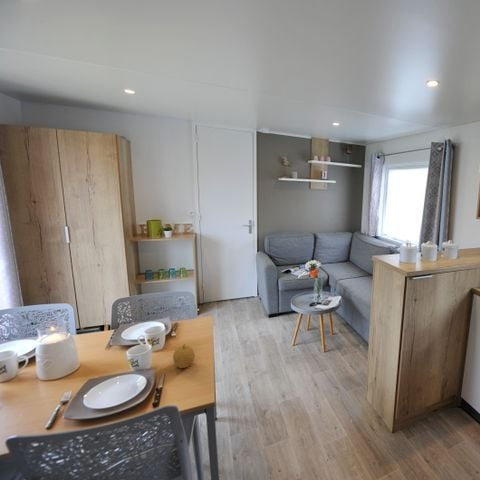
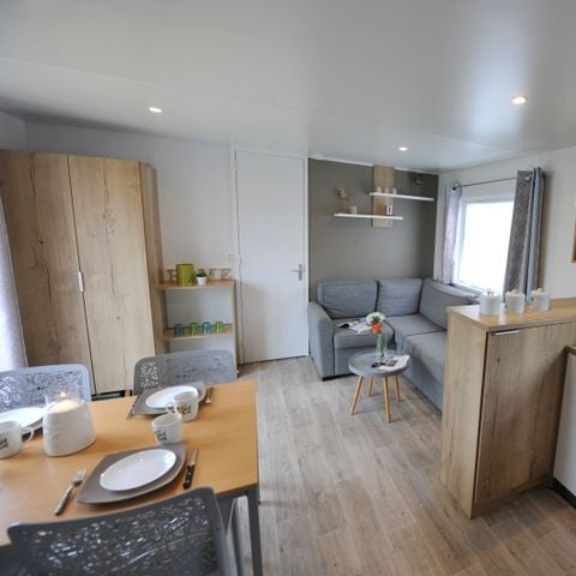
- fruit (183, 354)
